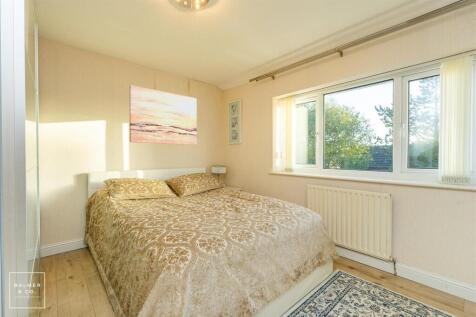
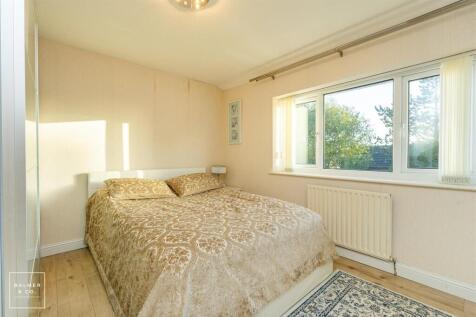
- wall art (166, 118)
